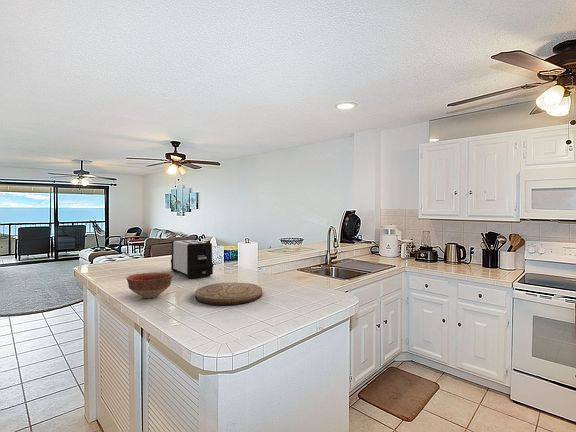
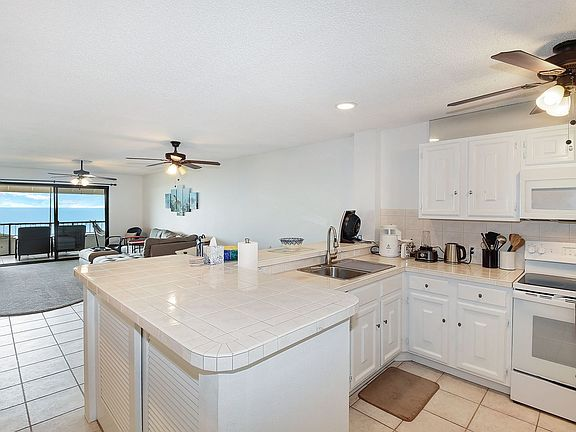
- cutting board (229, 292)
- toaster (191, 257)
- bowl (150, 285)
